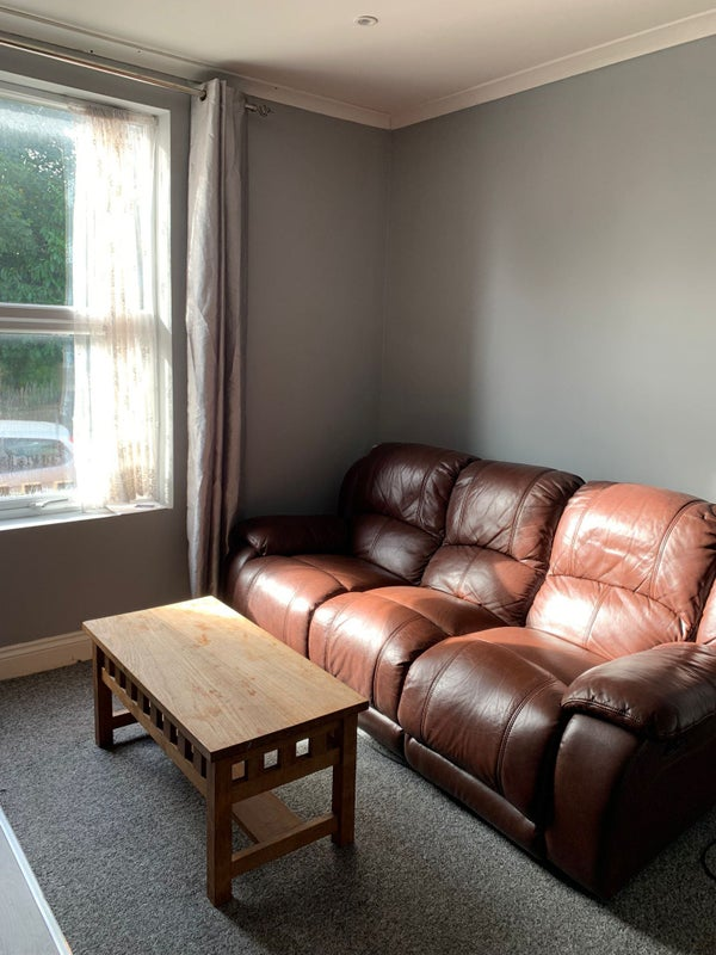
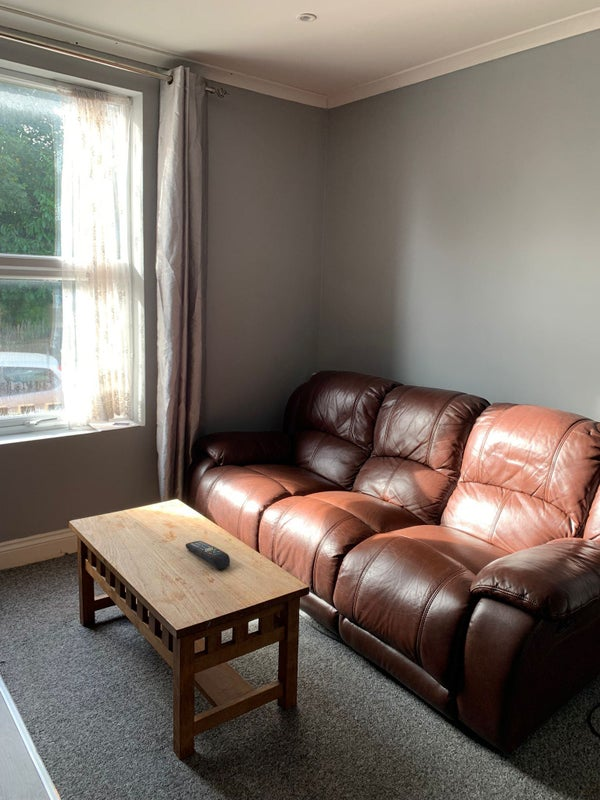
+ remote control (207, 552)
